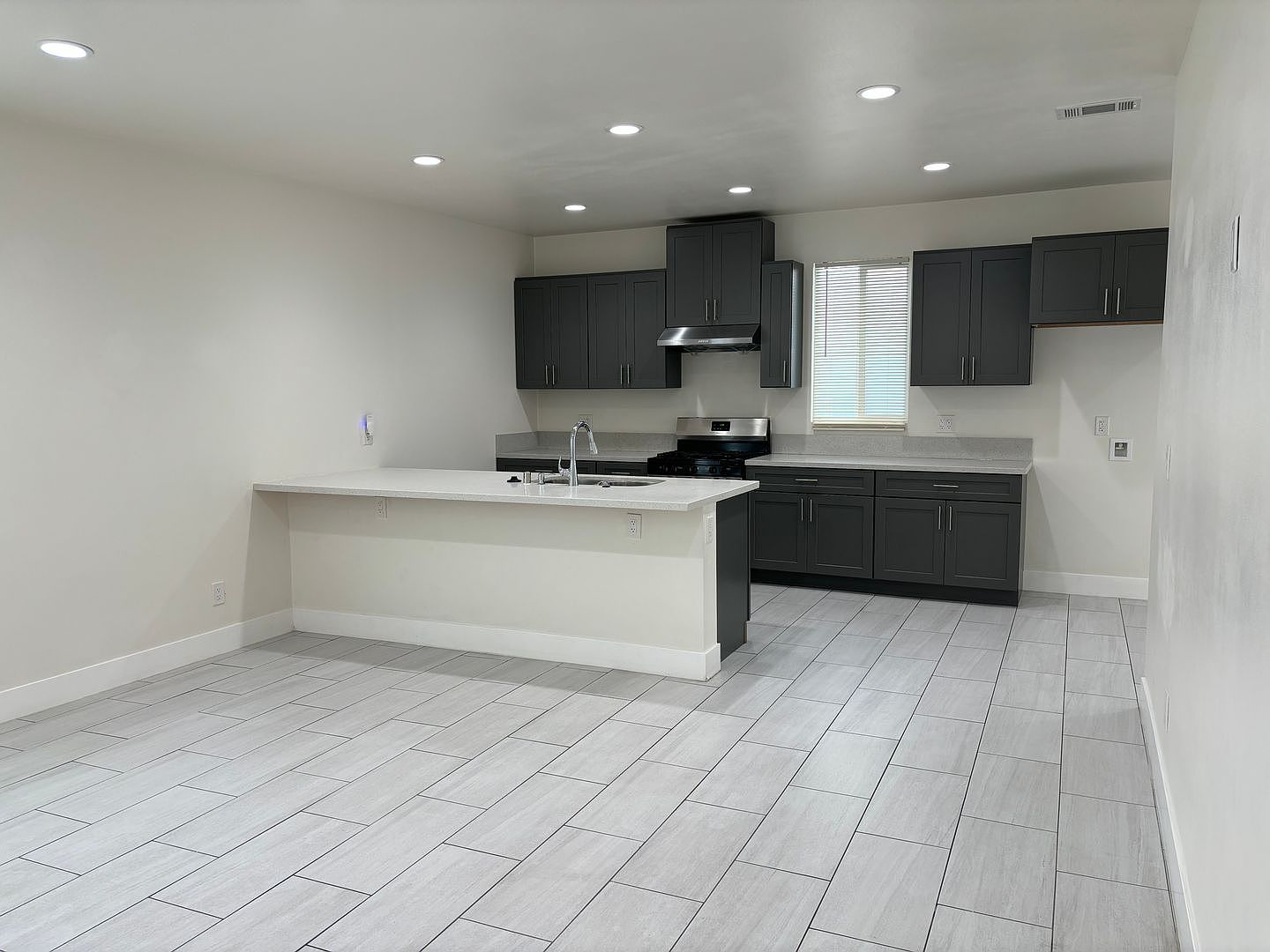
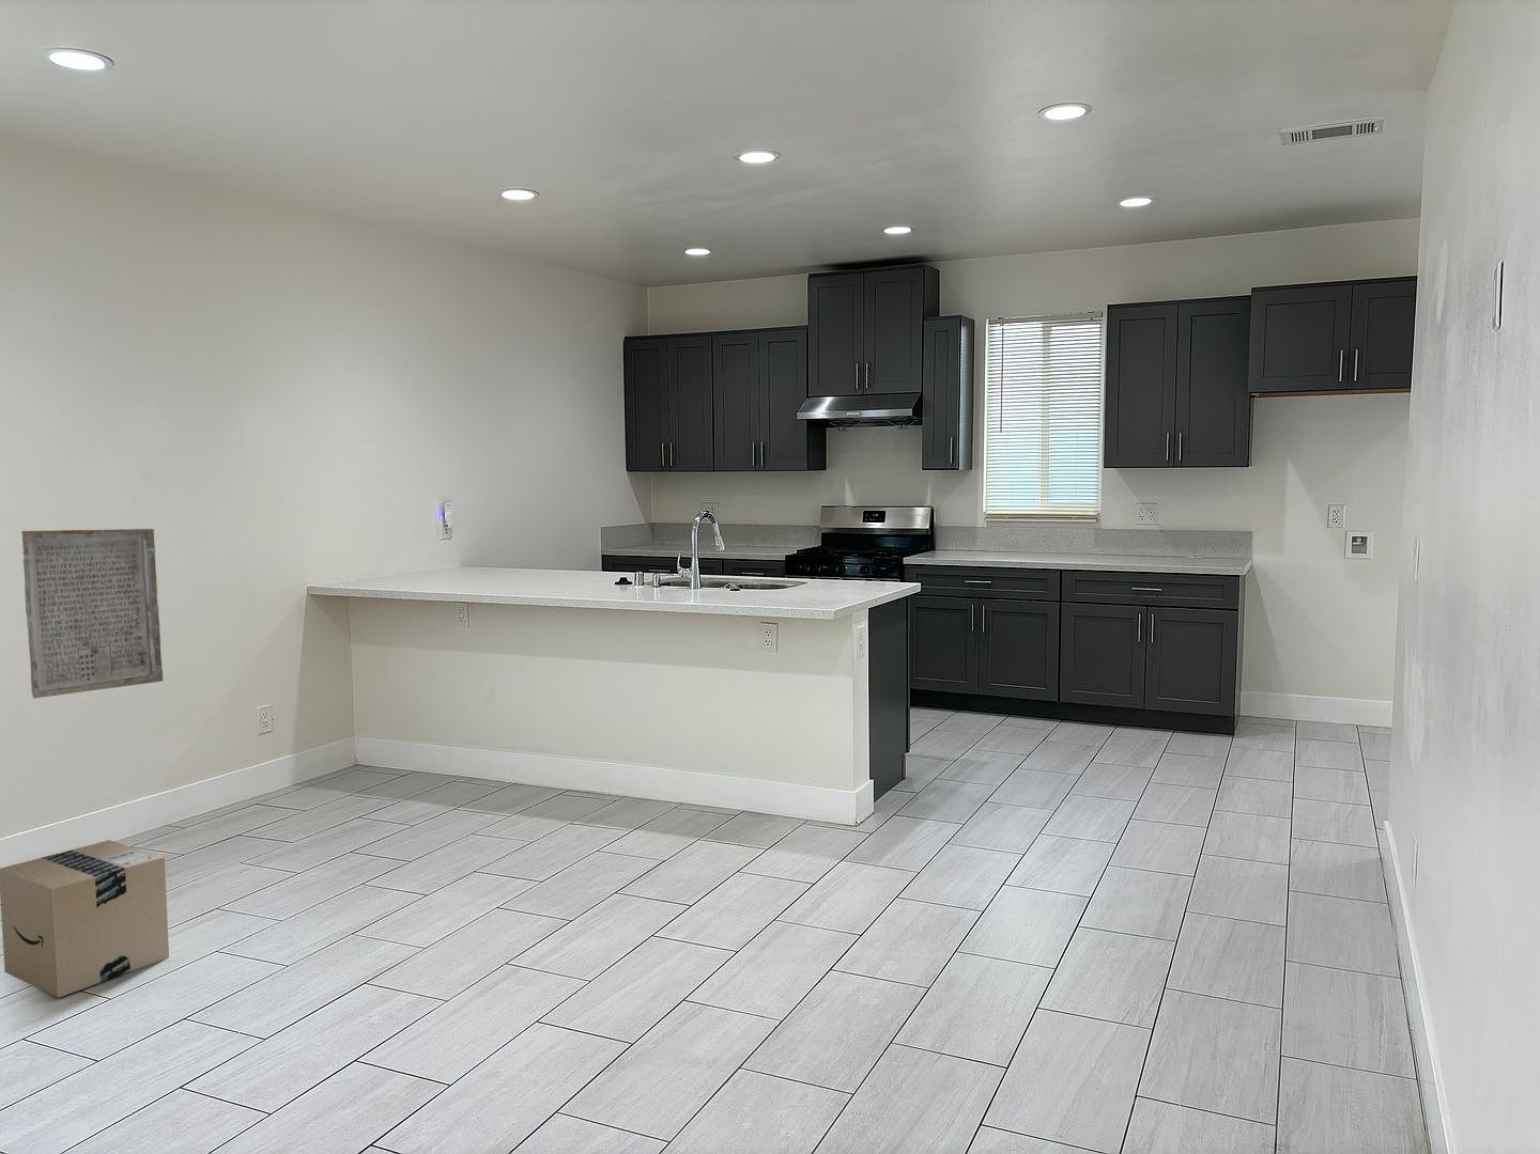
+ cardboard box (85, 914)
+ stone plaque (95, 609)
